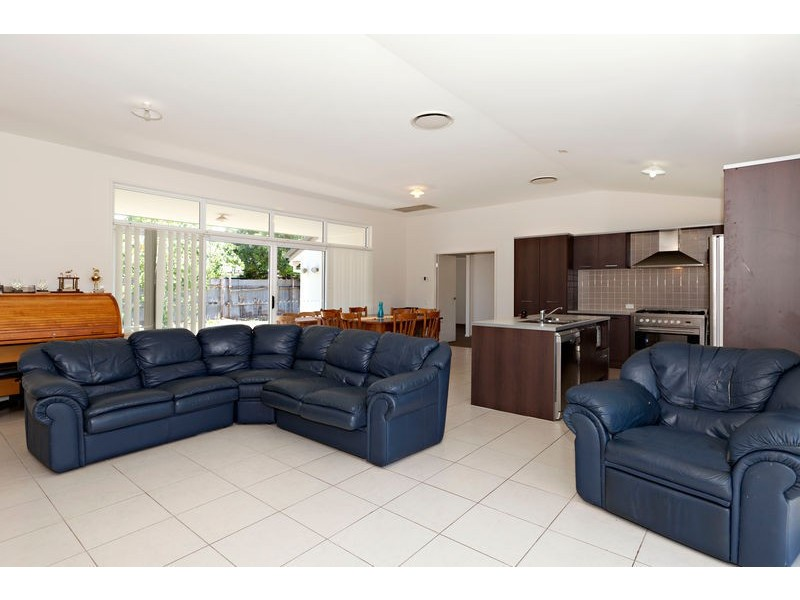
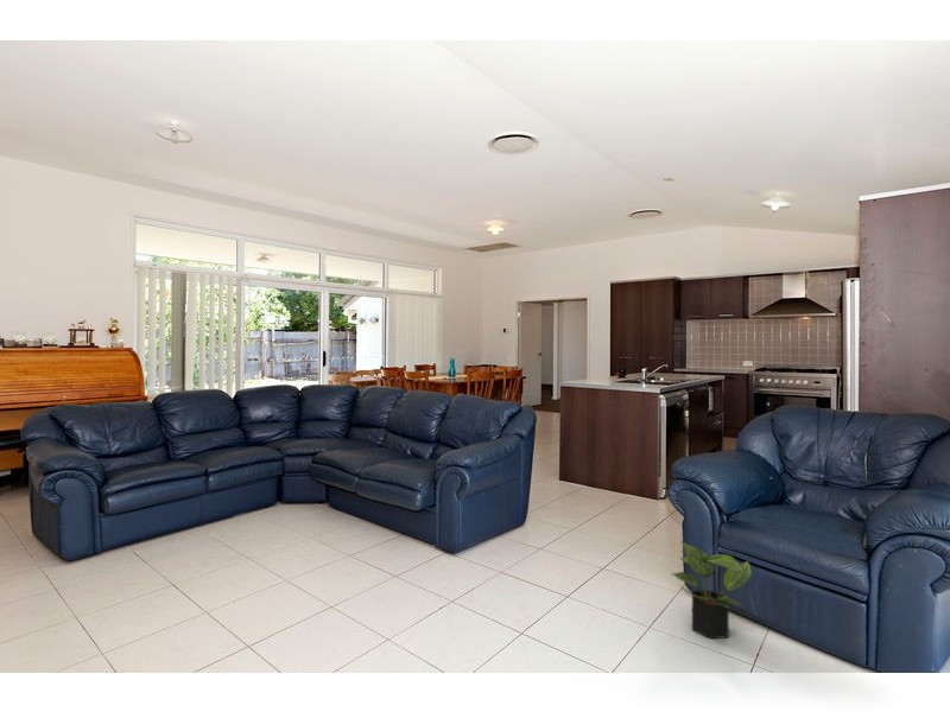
+ potted plant (703, 583)
